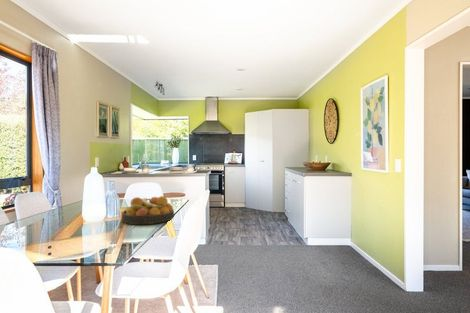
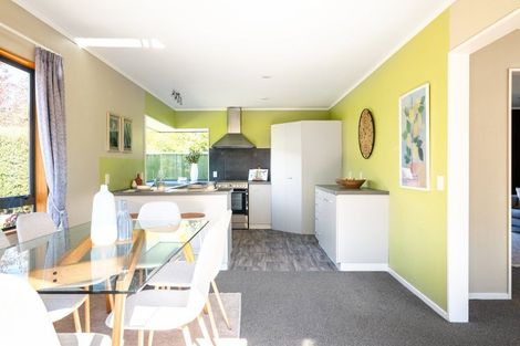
- fruit bowl (148, 207)
